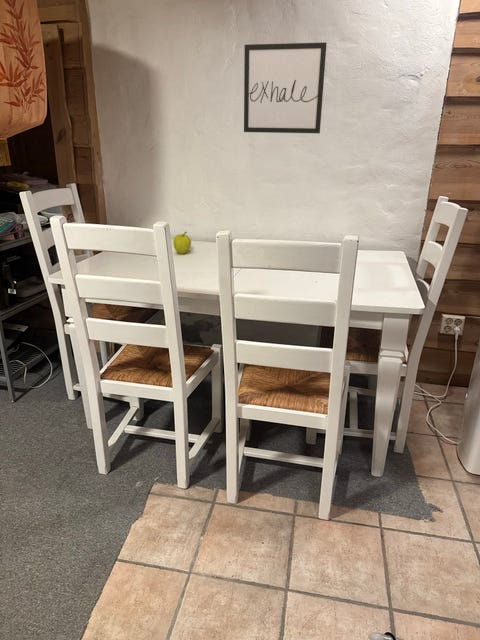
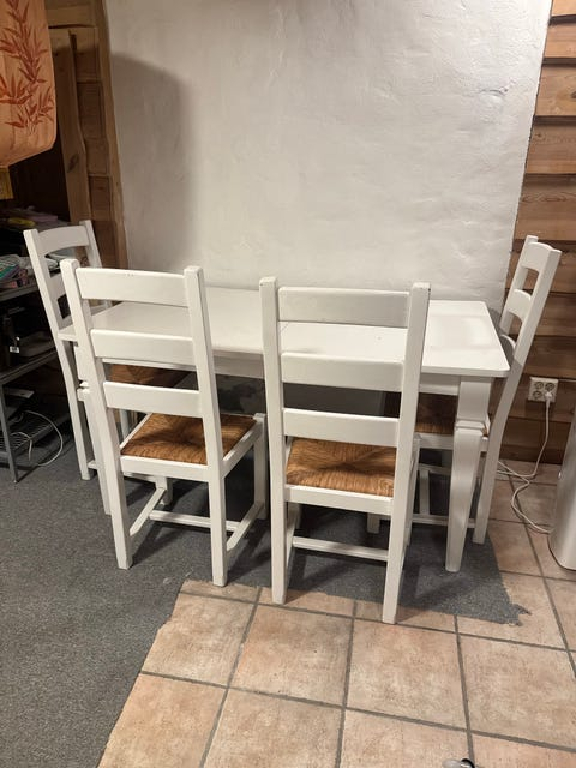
- wall art (283, 89)
- fruit (181, 242)
